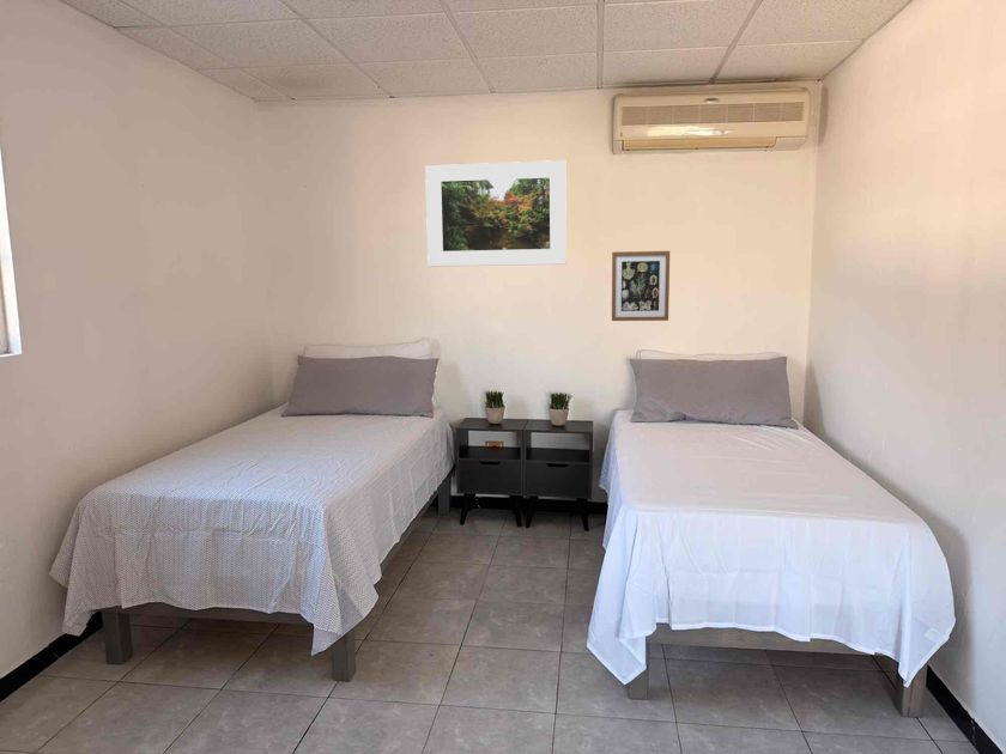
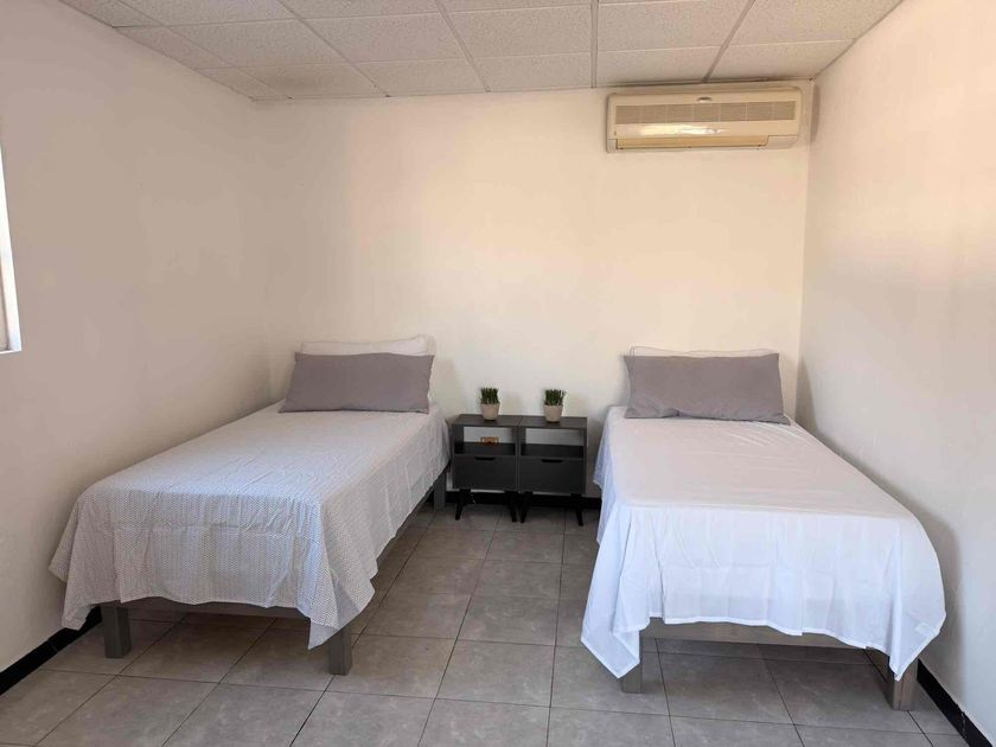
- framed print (495, 214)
- wall art (640, 286)
